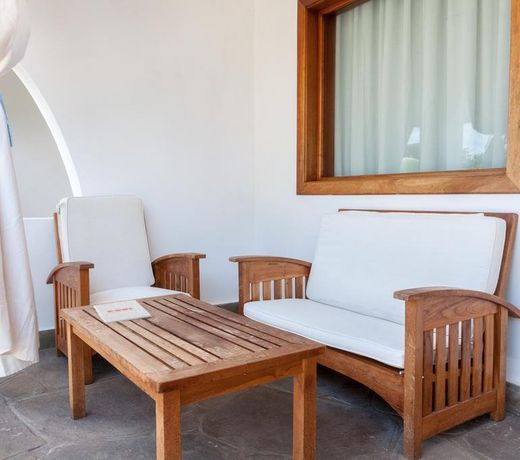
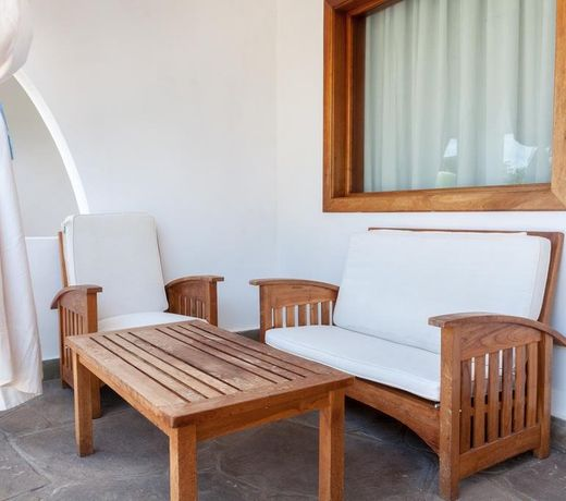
- magazine (121, 311)
